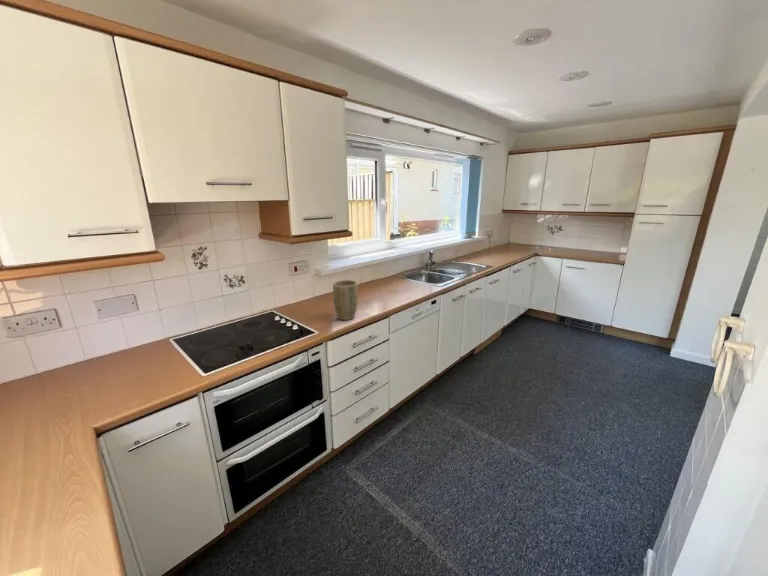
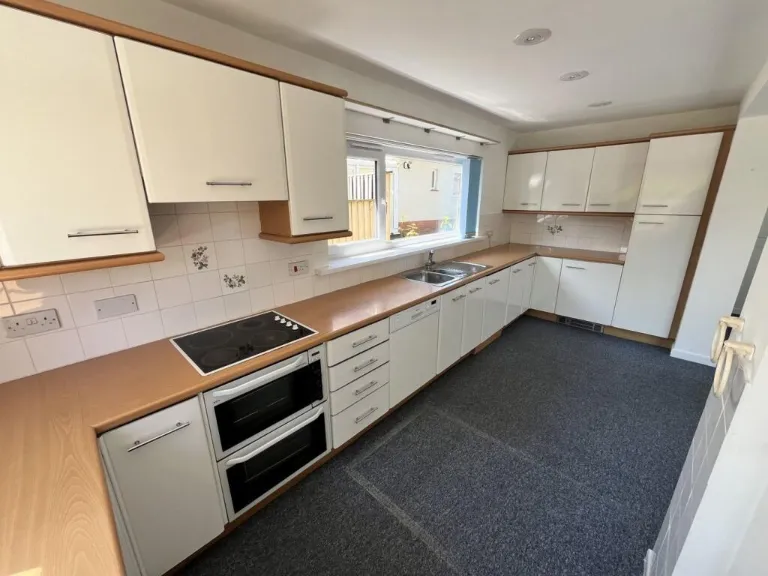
- plant pot (345, 300)
